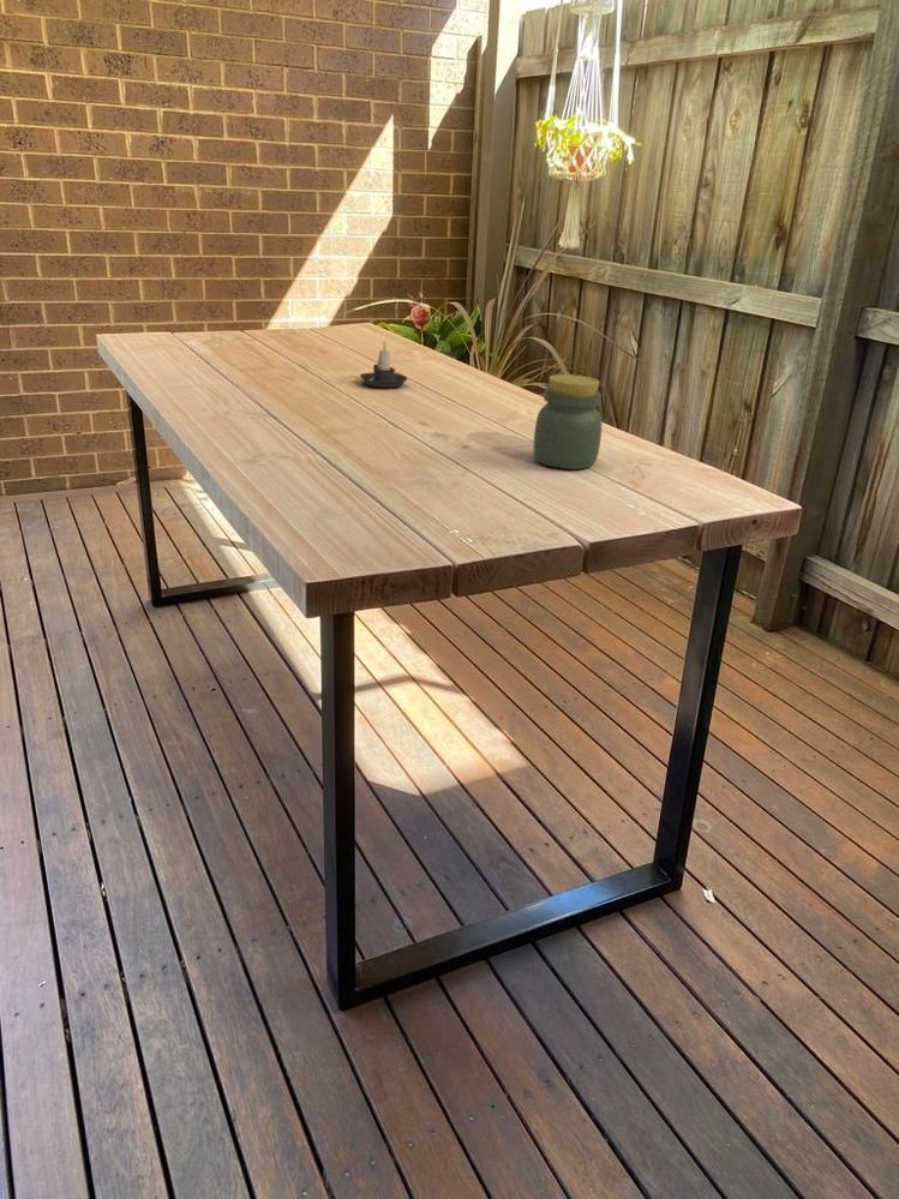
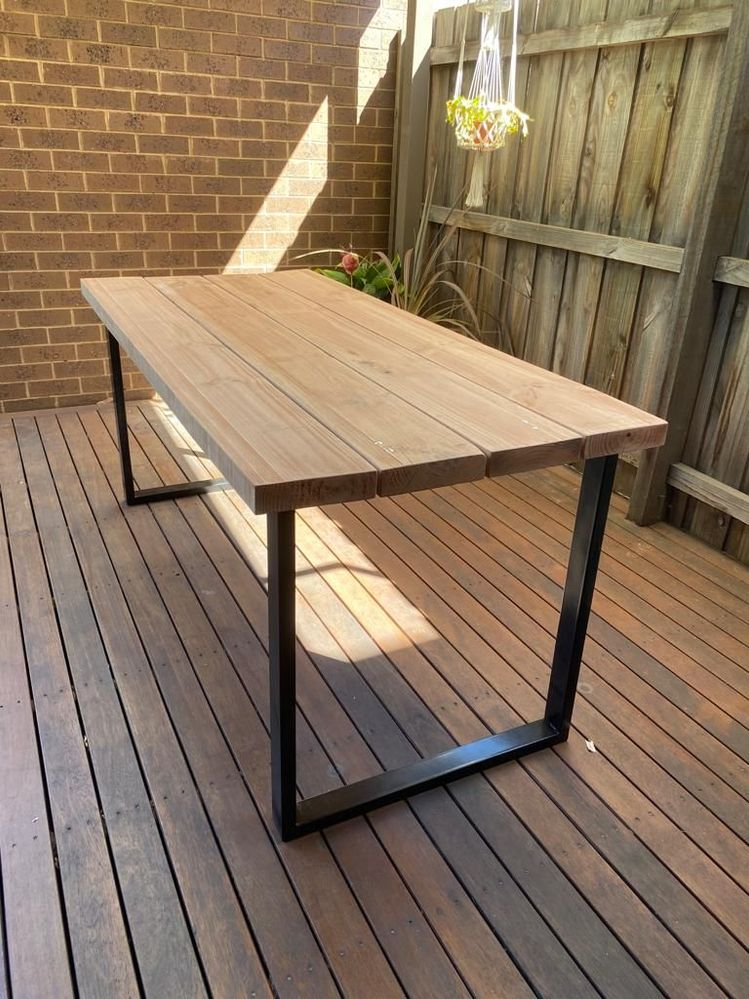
- candle (382, 361)
- jar (569, 420)
